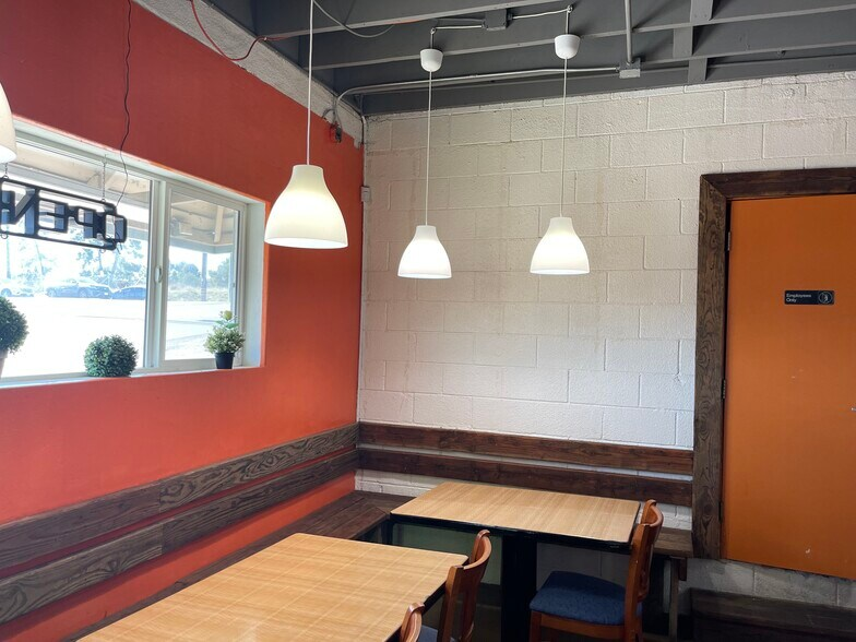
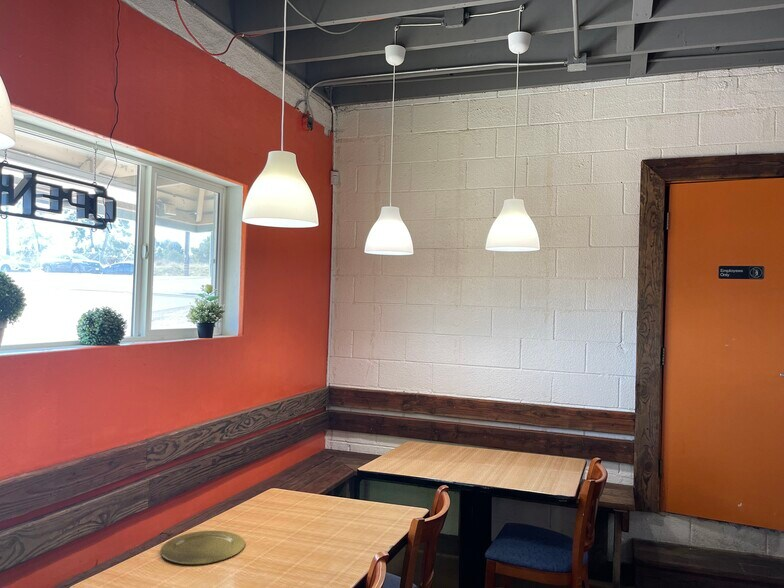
+ plate (203, 546)
